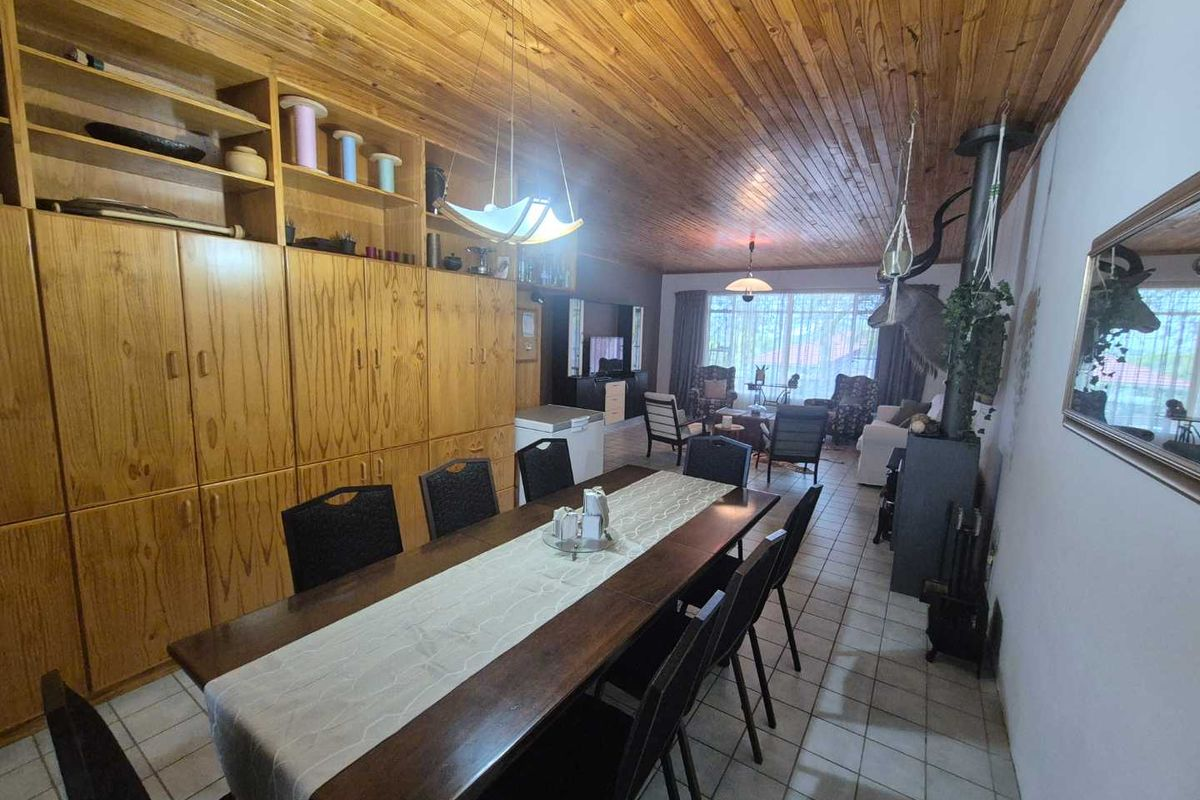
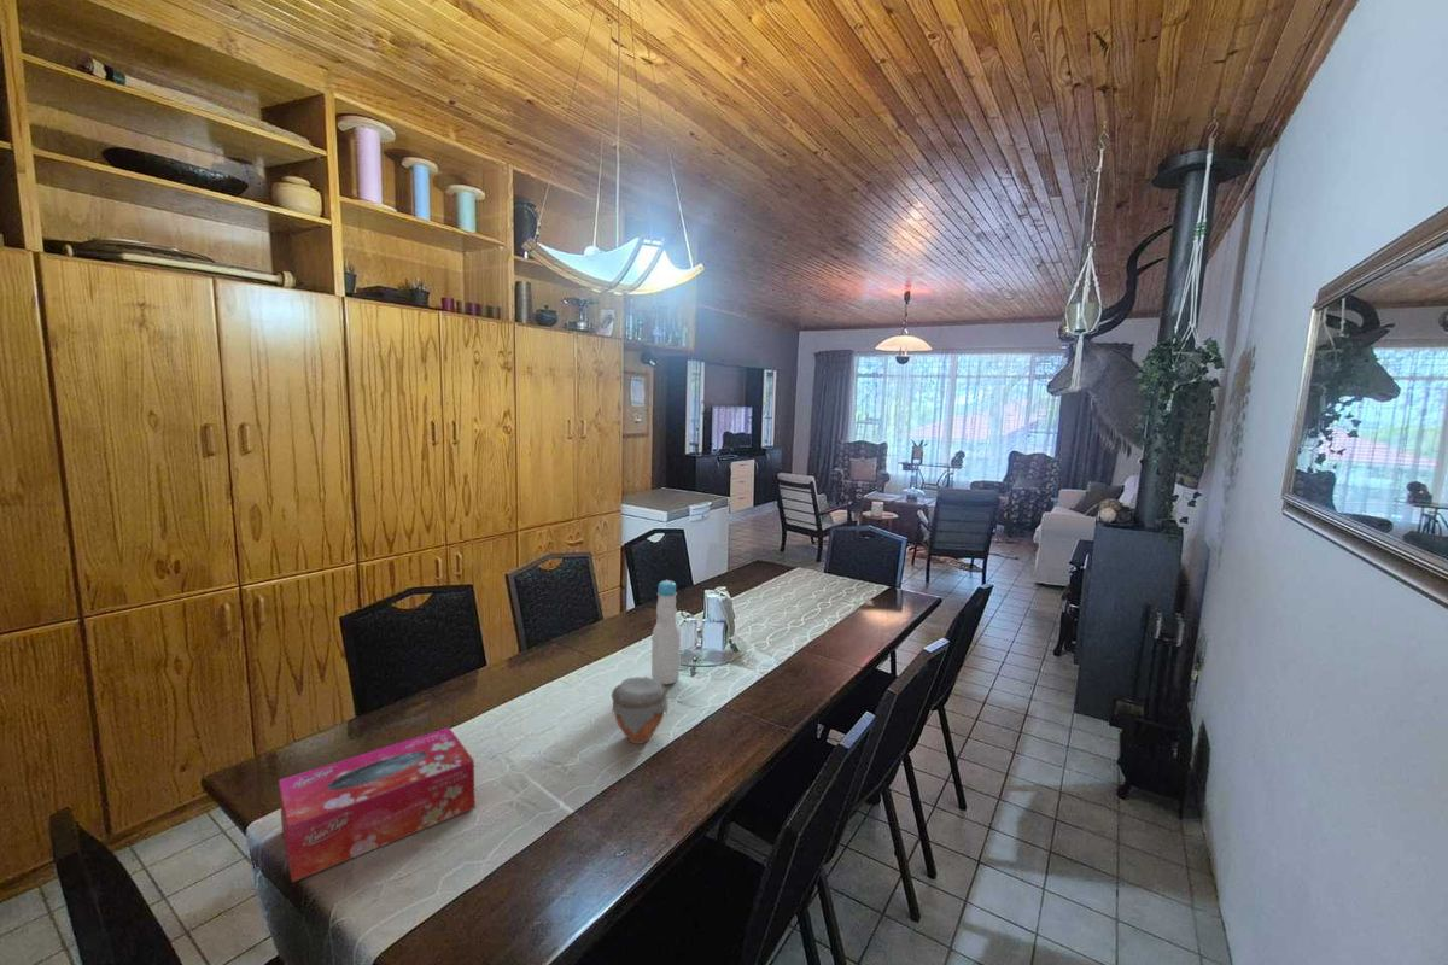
+ tissue box (380, 794)
+ jar (638, 712)
+ bottle (666, 630)
